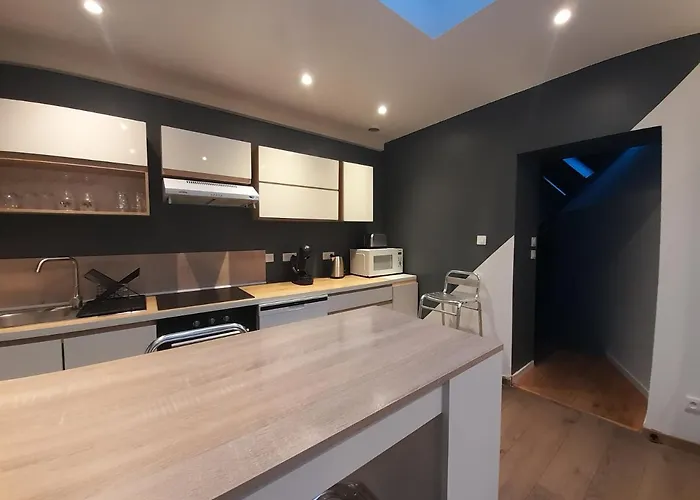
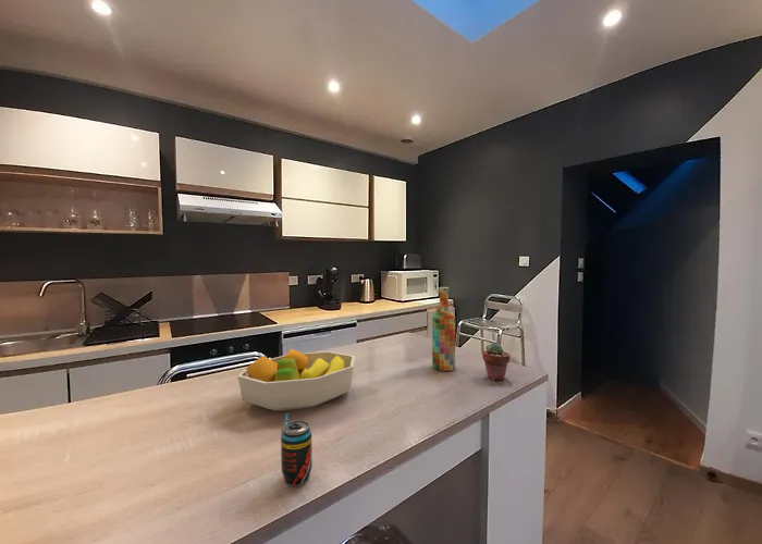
+ wine bottle (443, 326)
+ fruit bowl (302, 373)
+ potted succulent (495, 359)
+ beverage can (296, 446)
